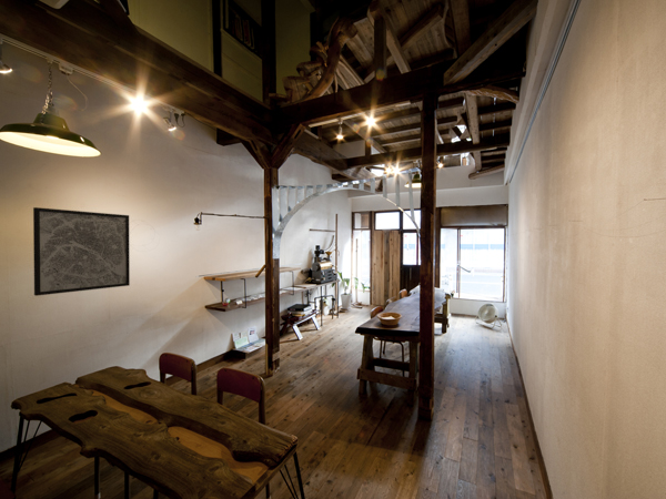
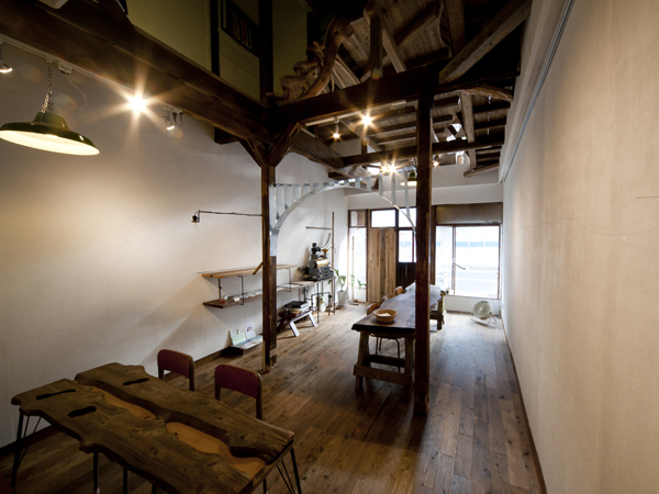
- wall art (87, 251)
